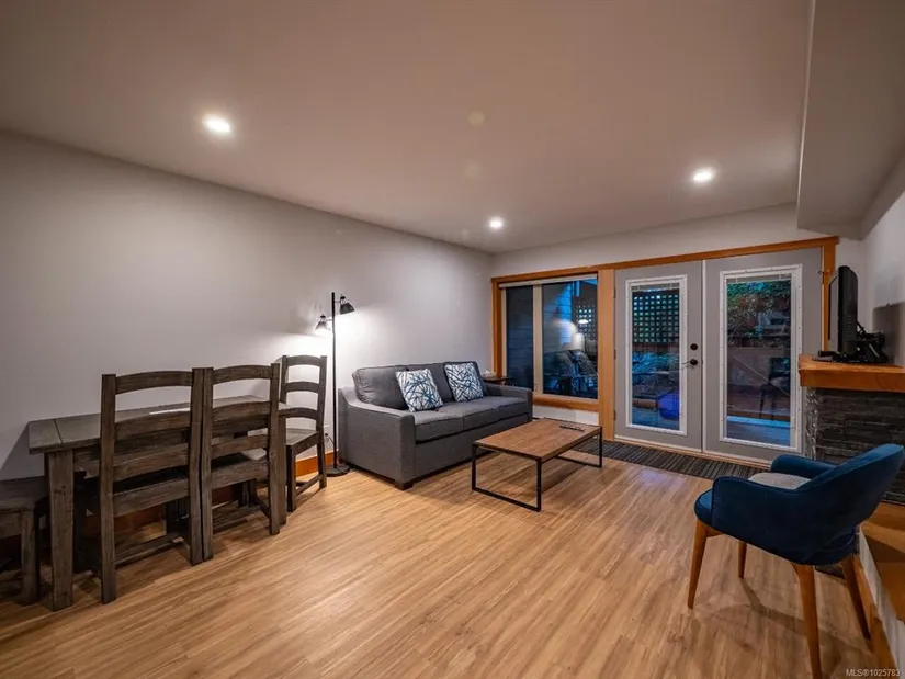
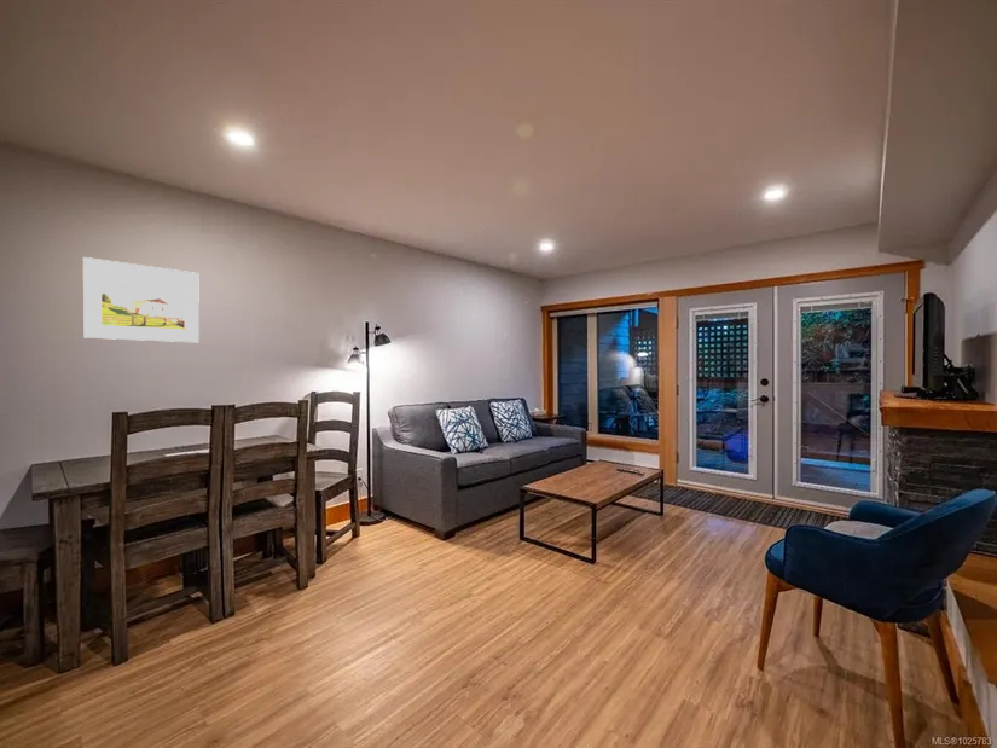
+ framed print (145, 302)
